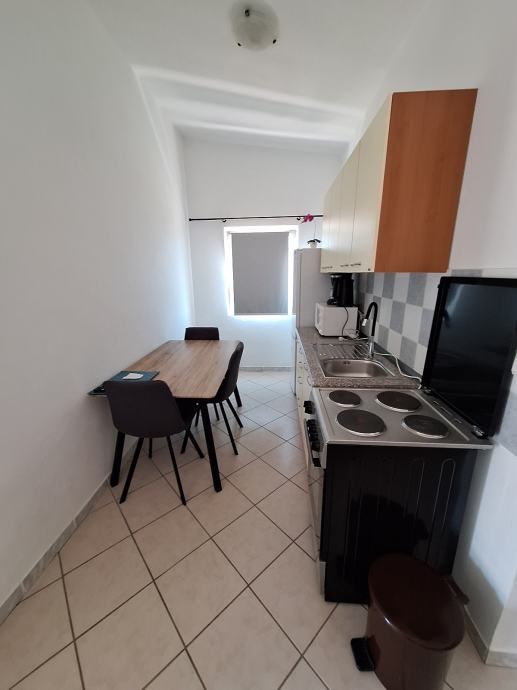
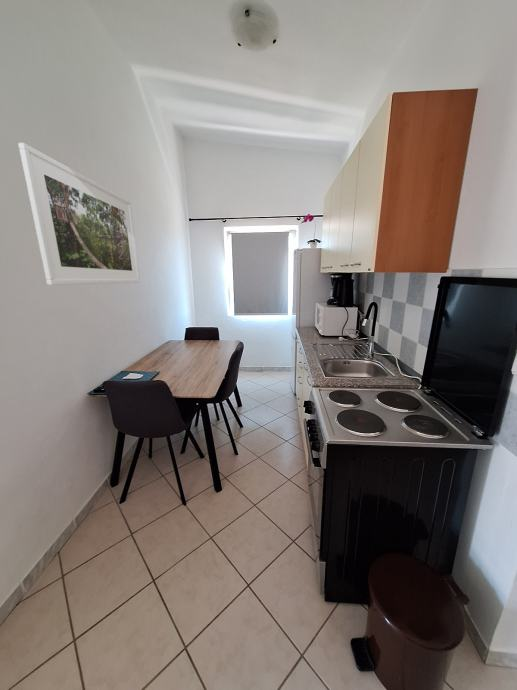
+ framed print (97, 234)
